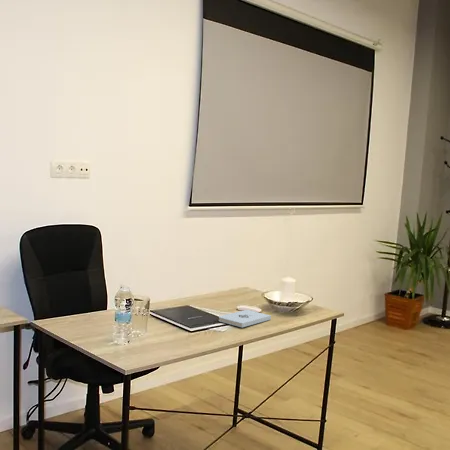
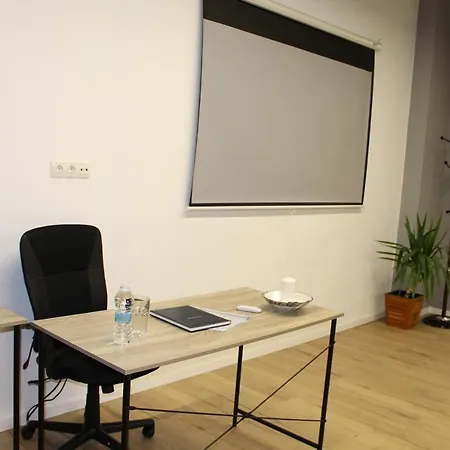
- notepad (244, 318)
